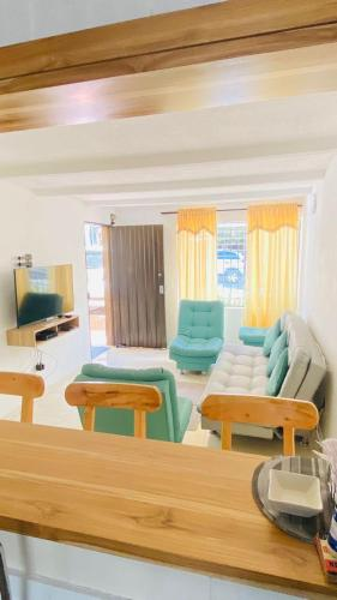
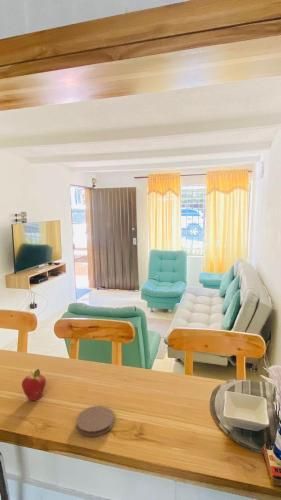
+ coaster (95, 420)
+ fruit (34, 382)
